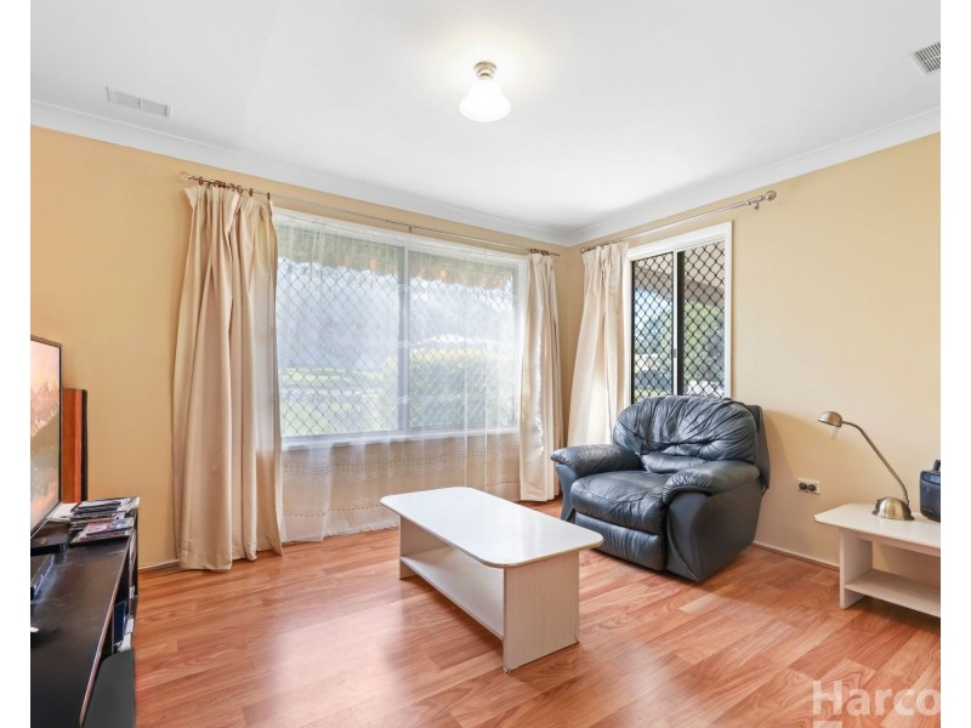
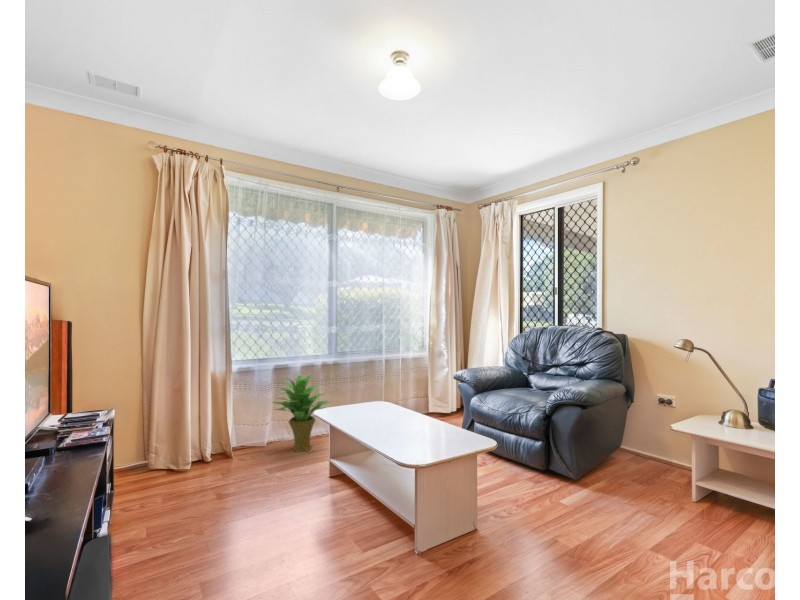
+ potted plant (302, 411)
